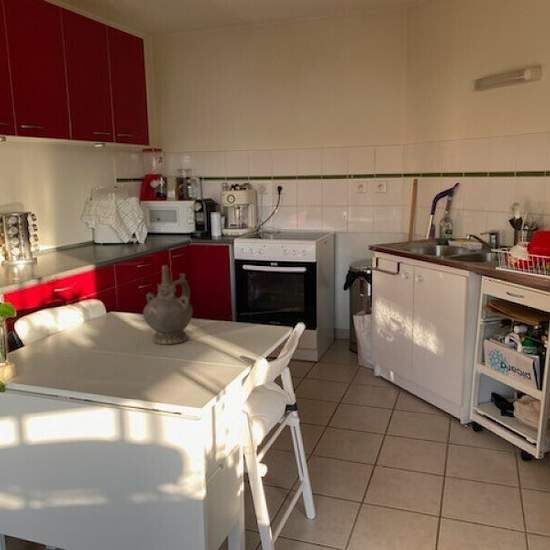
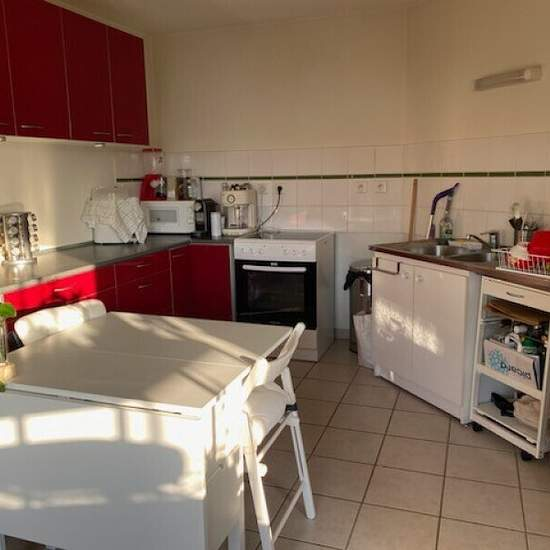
- ceremonial vessel (169, 302)
